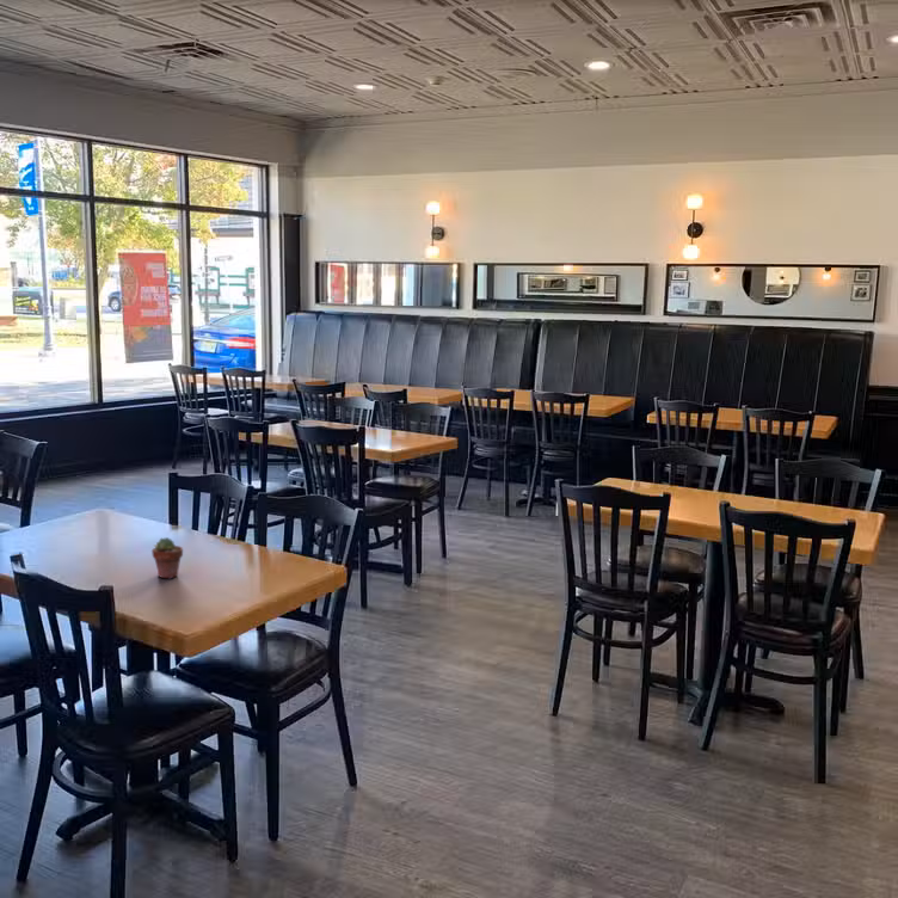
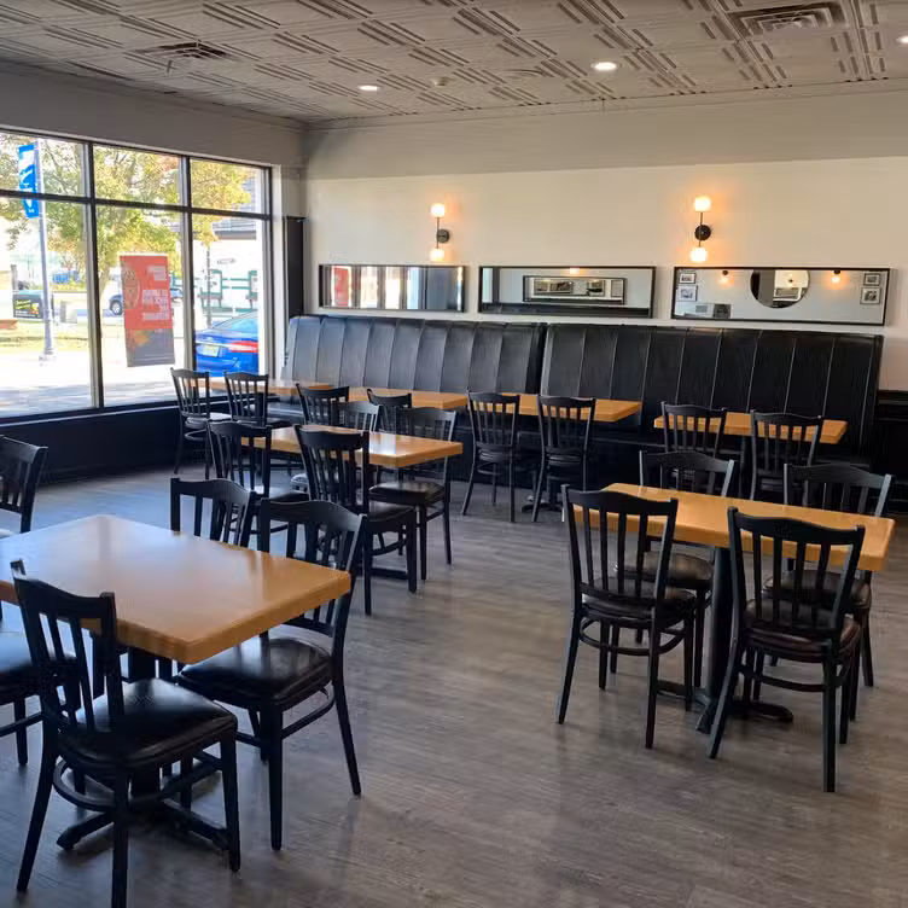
- potted succulent (167, 556)
